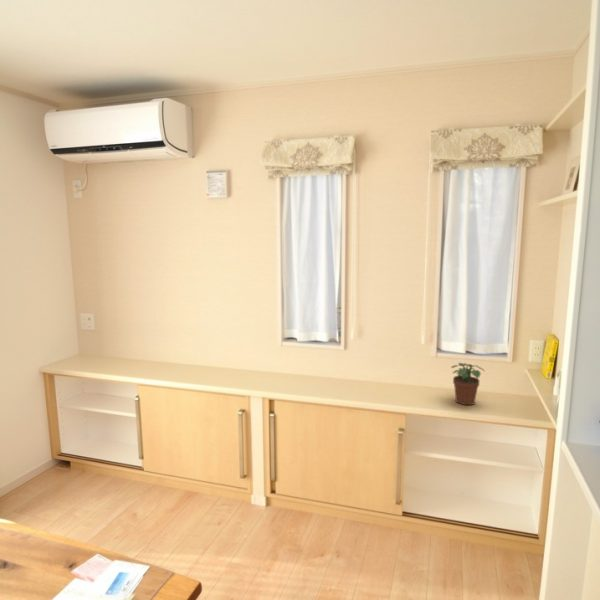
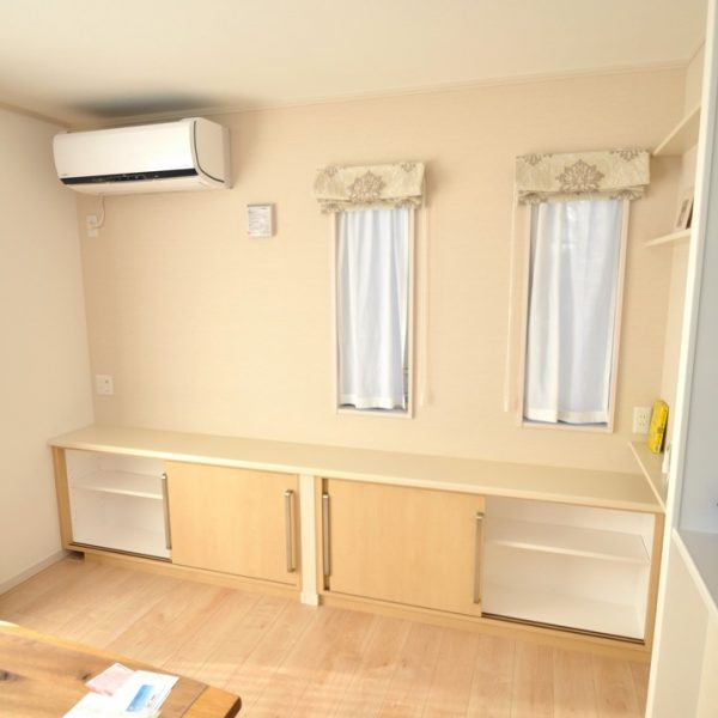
- potted plant (467, 384)
